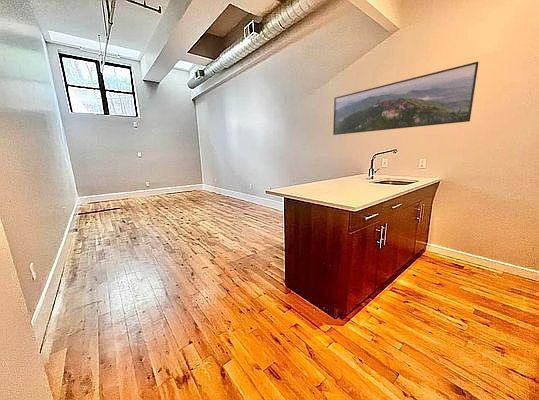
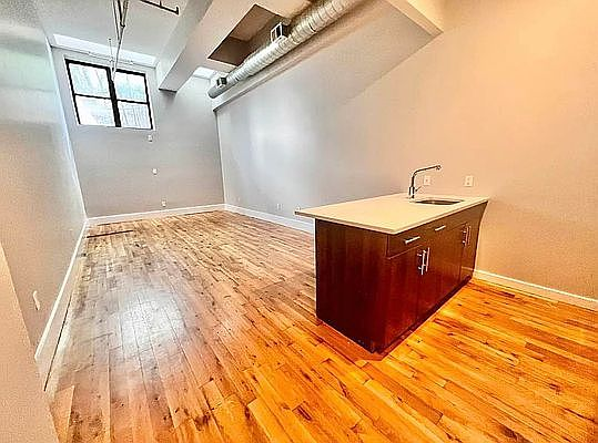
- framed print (388, 107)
